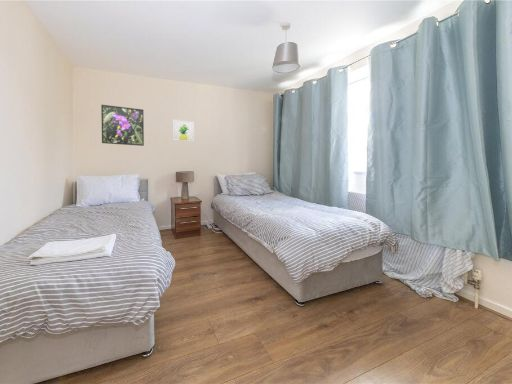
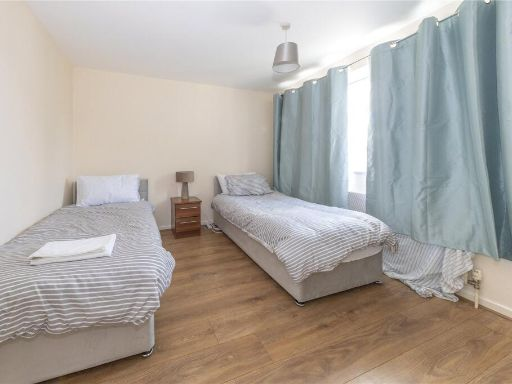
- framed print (123, 125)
- wall art (183, 130)
